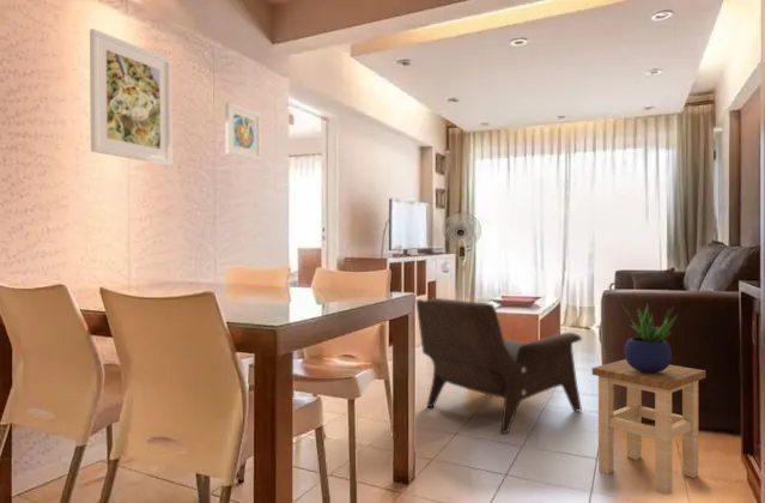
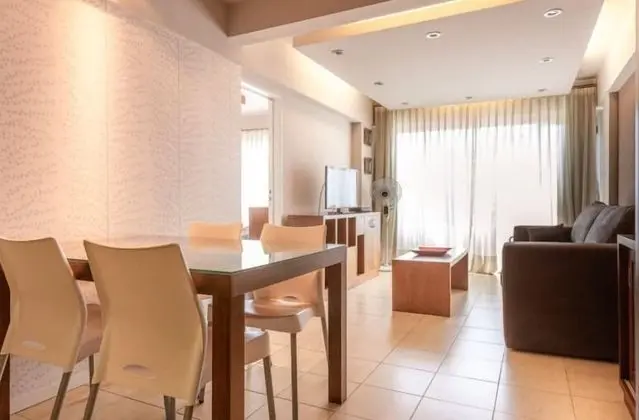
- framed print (133, 102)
- potted plant (651, 335)
- stool (648, 418)
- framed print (243, 132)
- armchair (492, 353)
